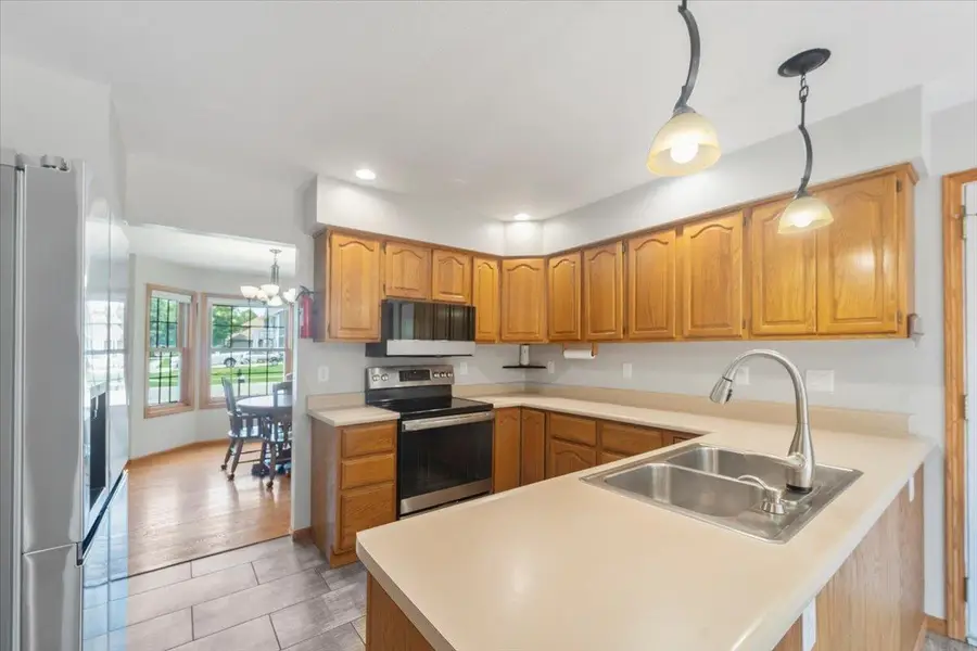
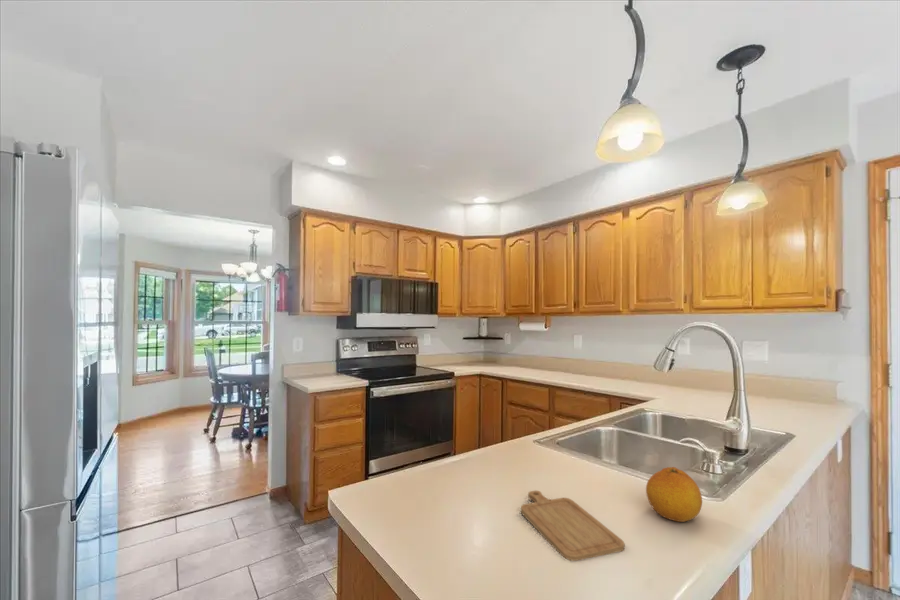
+ fruit (673, 491)
+ chopping board (561, 519)
